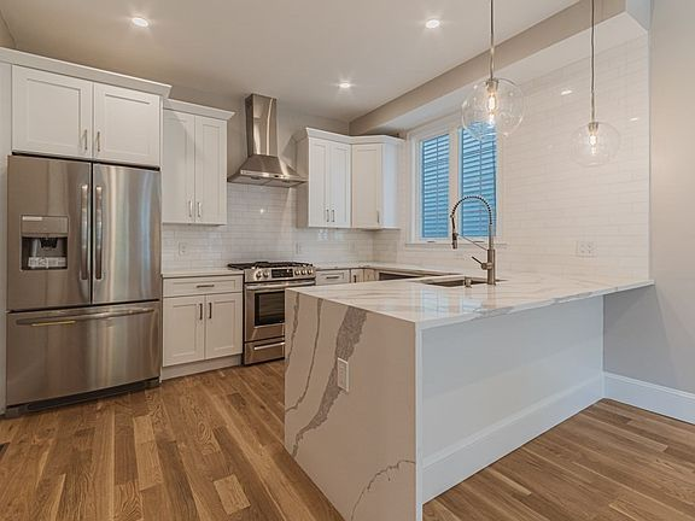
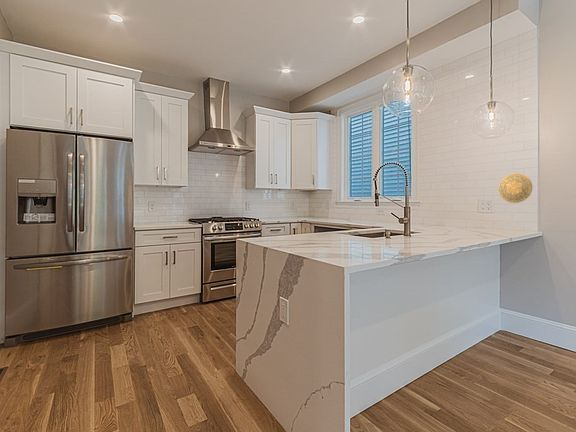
+ decorative plate (514, 188)
